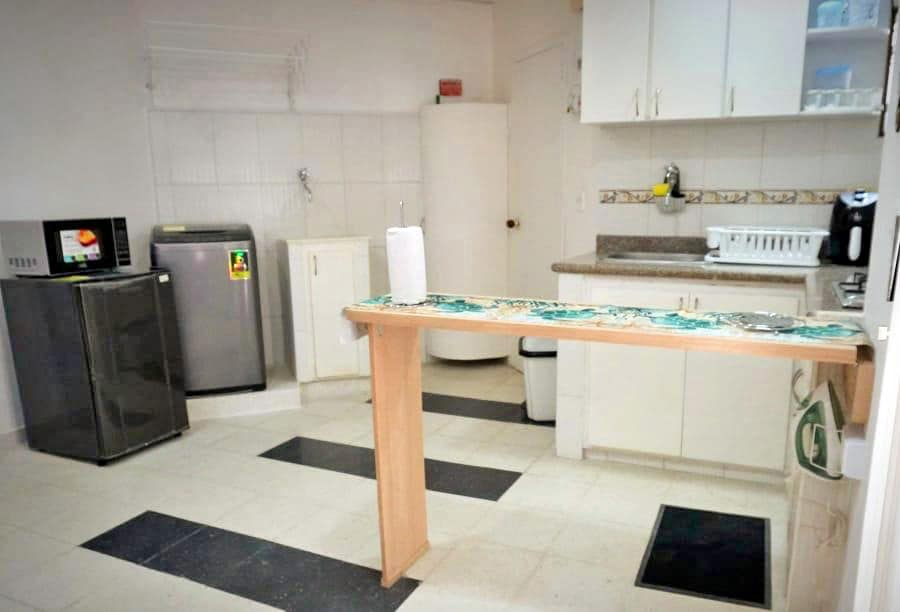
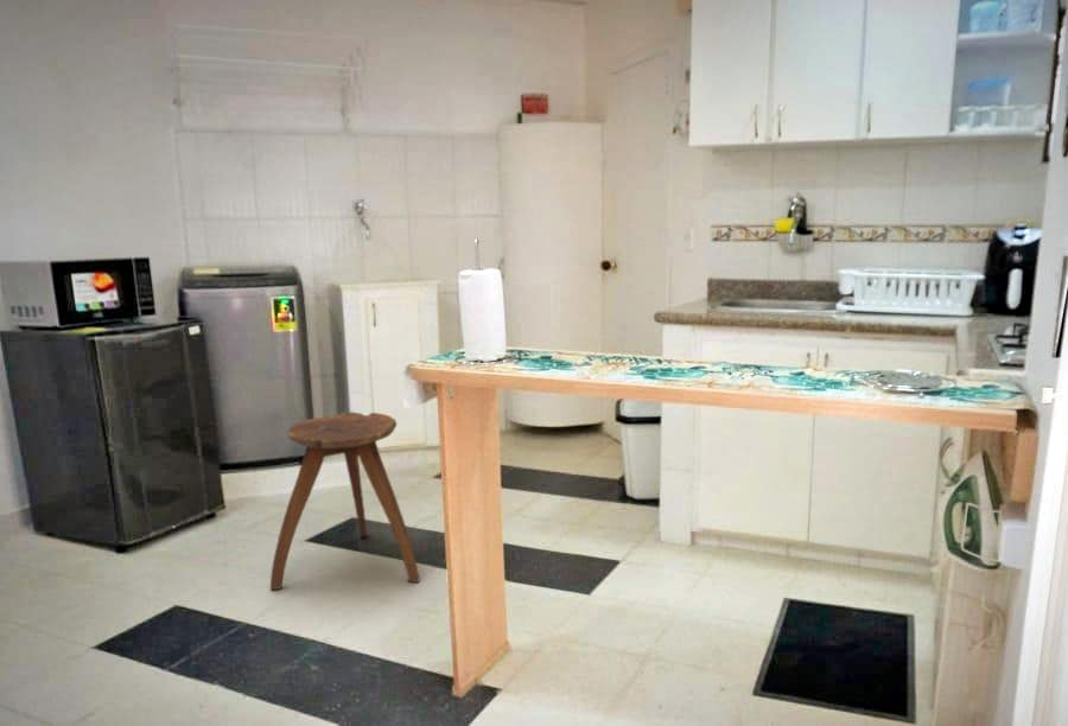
+ stool (354, 501)
